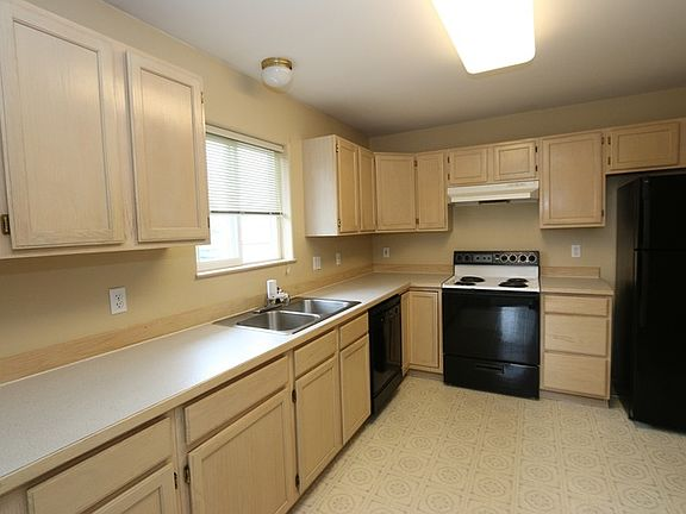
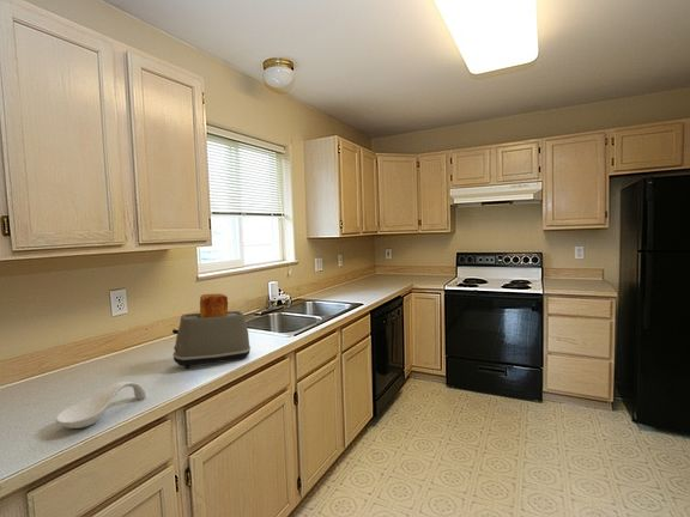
+ spoon rest (103, 401)
+ toaster (212, 327)
